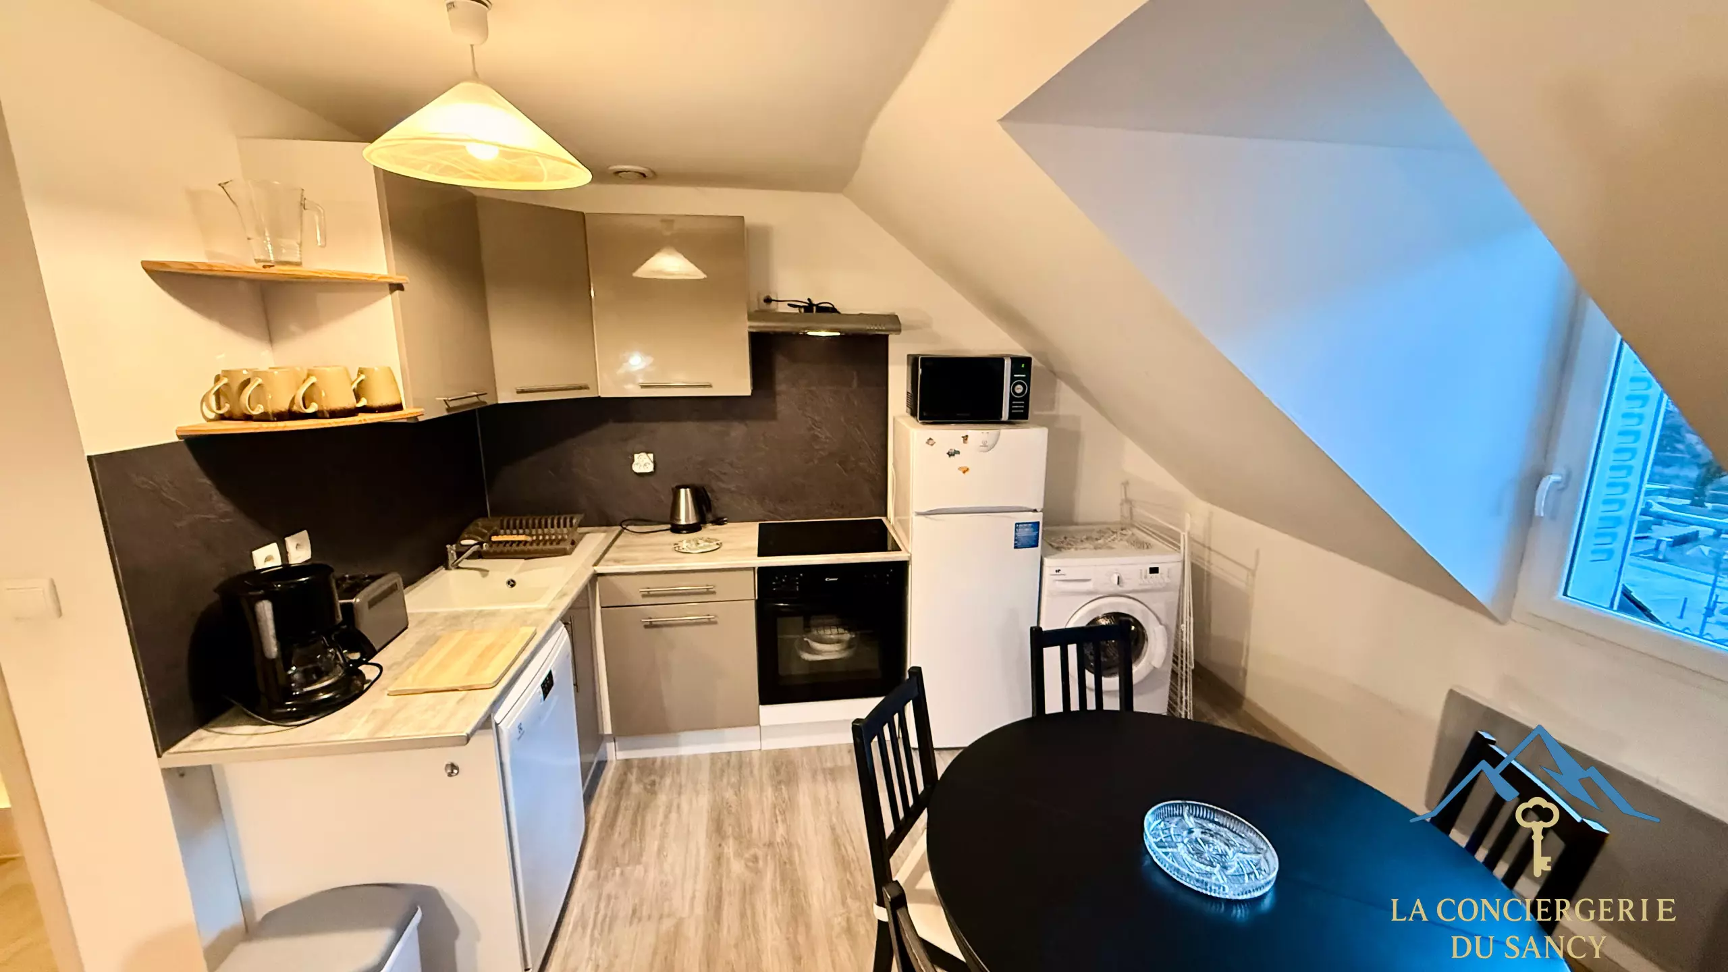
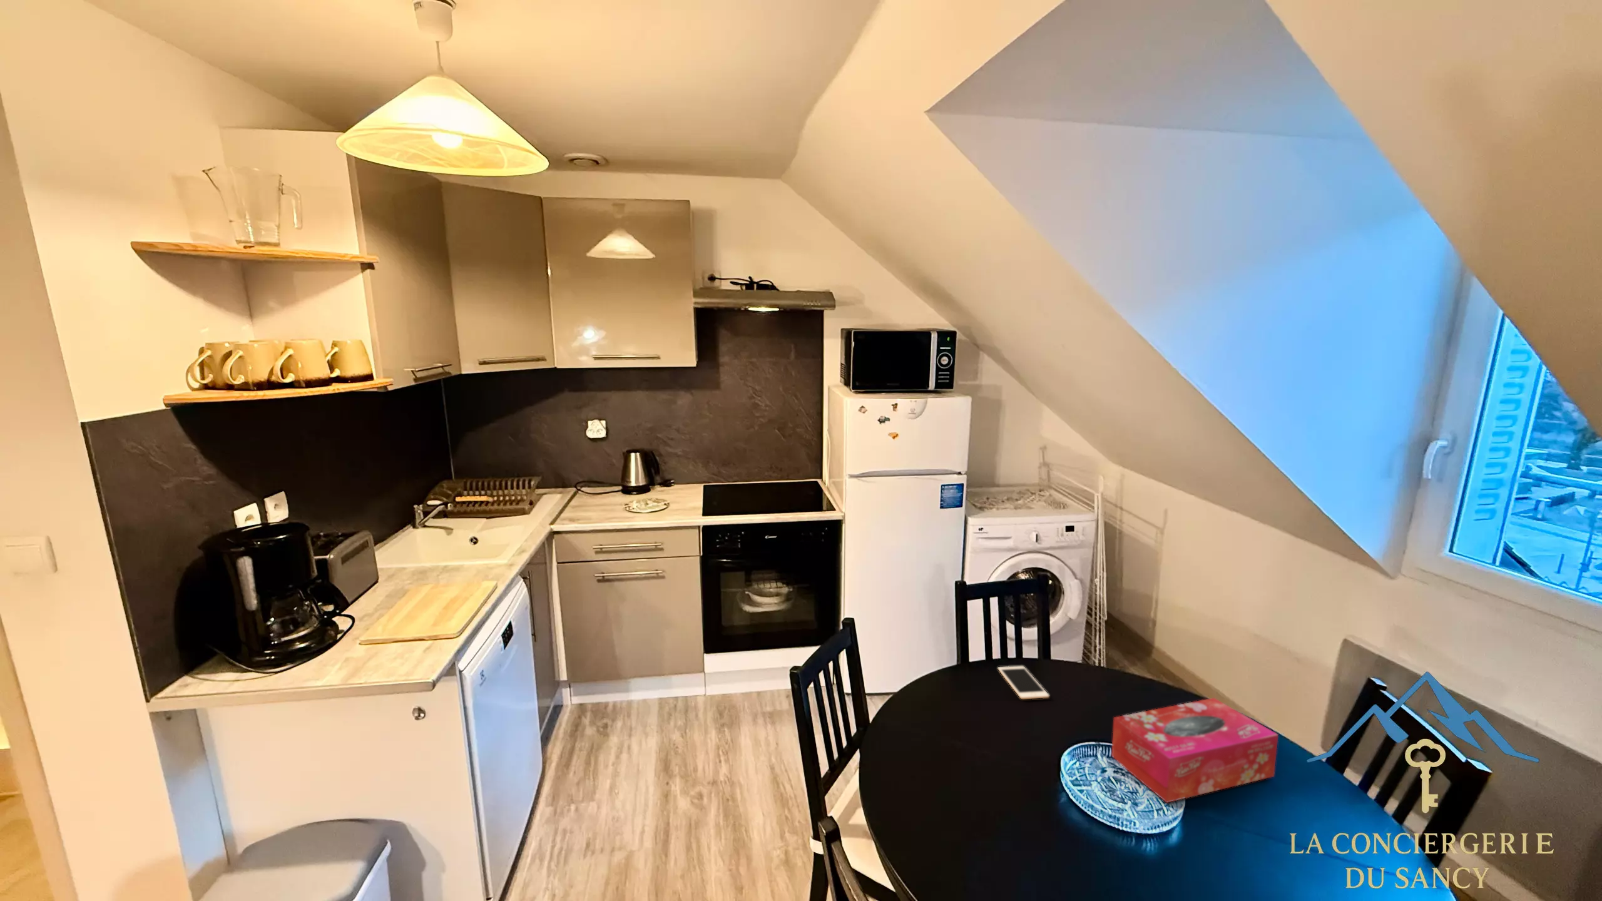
+ cell phone (1022, 681)
+ tissue box (1192, 746)
